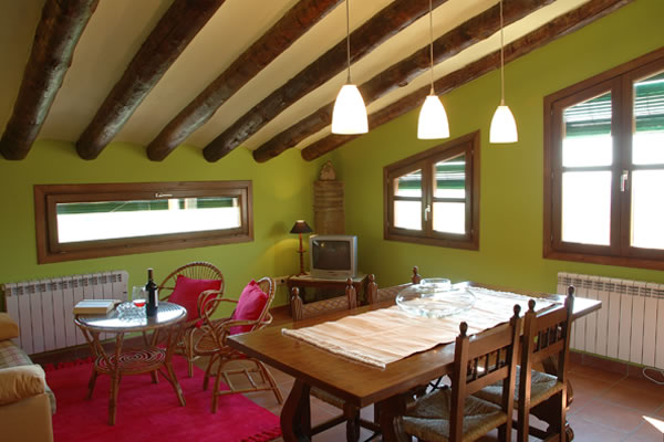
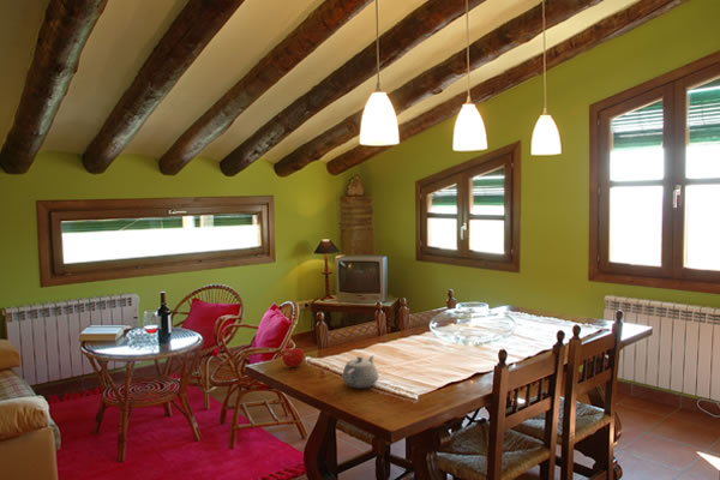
+ teapot (360, 370)
+ fruit (293, 355)
